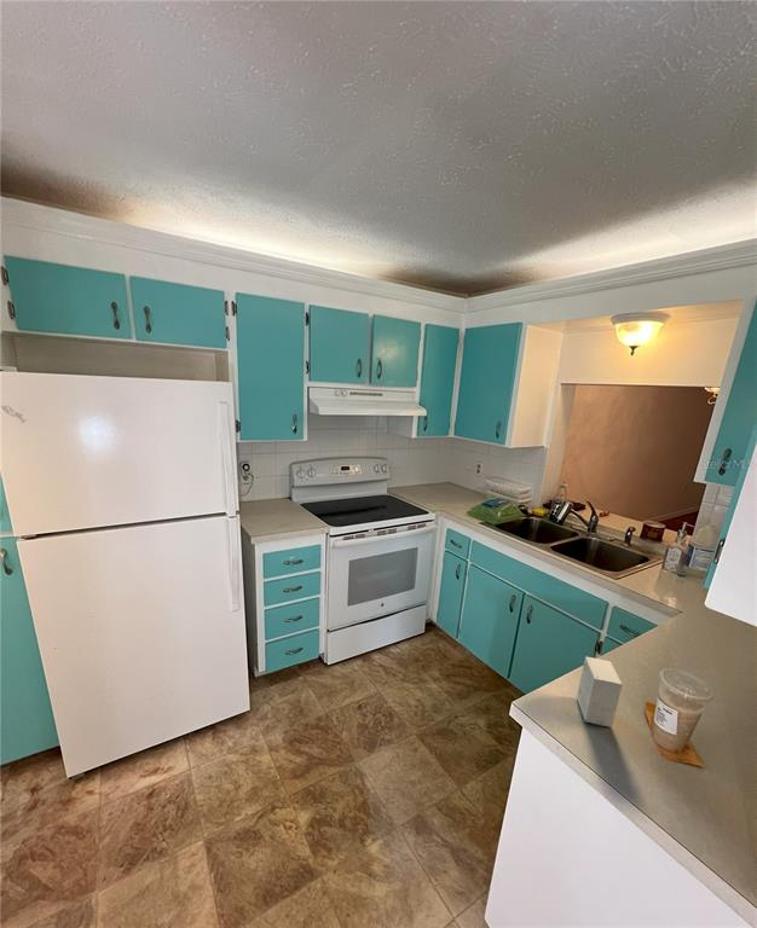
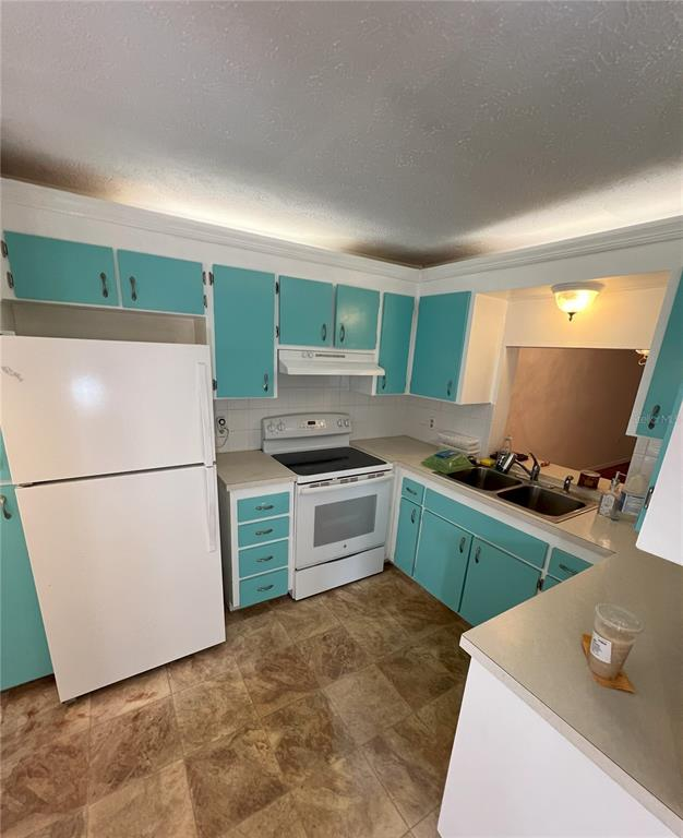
- small box (597, 690)
